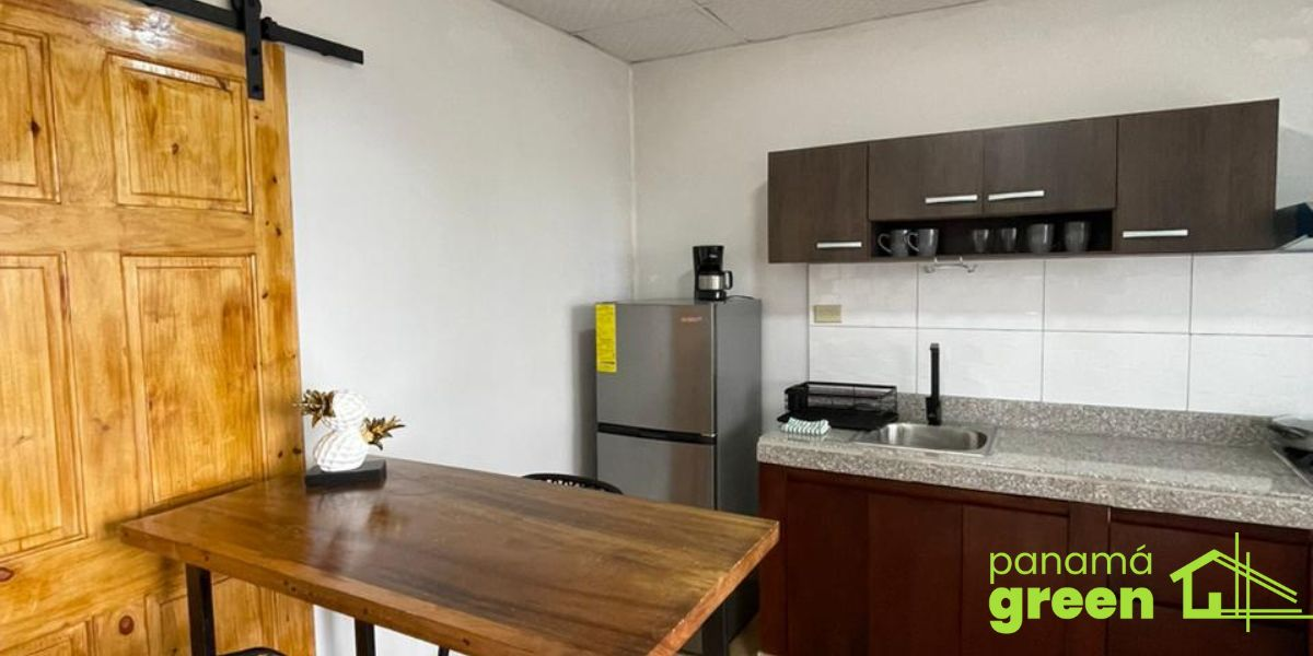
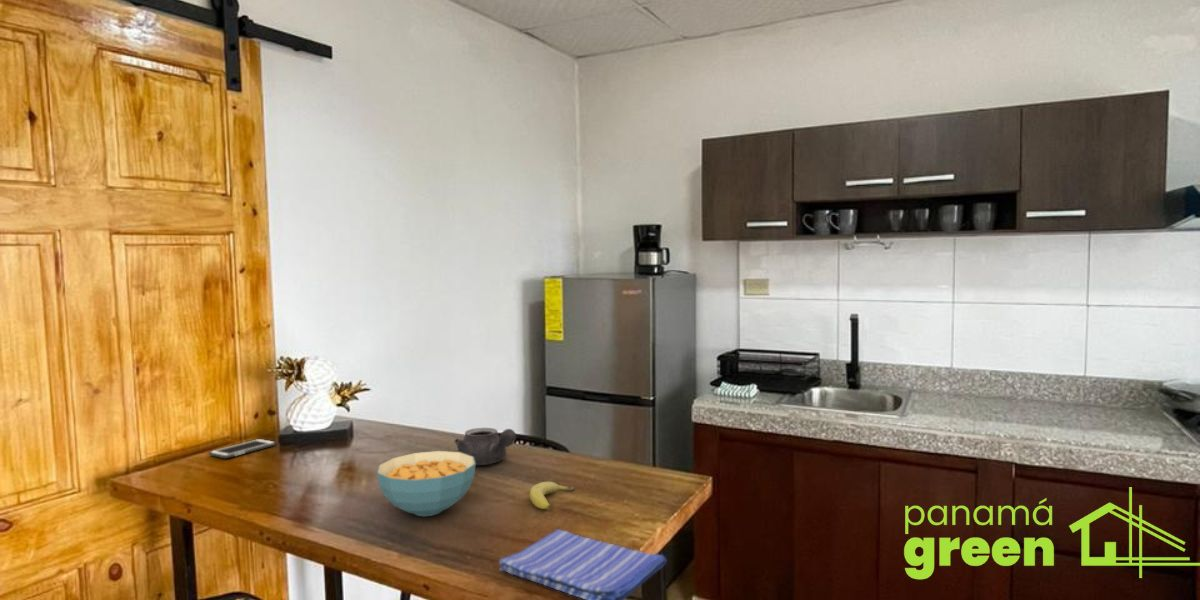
+ teapot (487, 444)
+ cell phone (243, 448)
+ dish towel (583, 561)
+ fruit (548, 492)
+ cereal bowl (427, 487)
